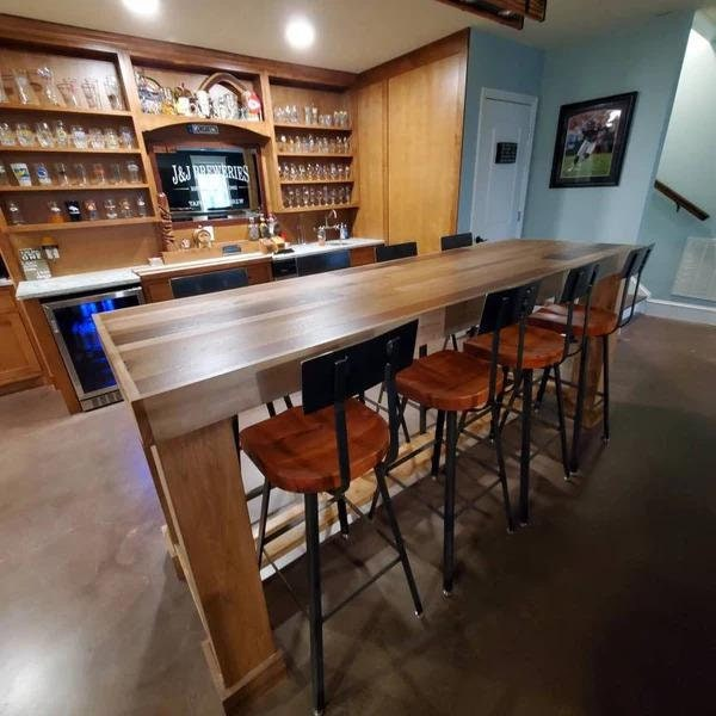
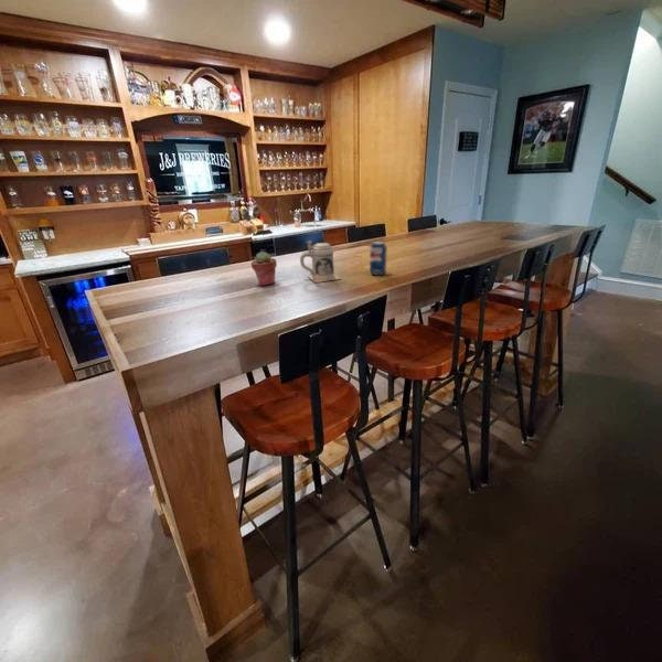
+ beverage can (377, 258)
+ potted succulent (264, 267)
+ beer mug (321, 258)
